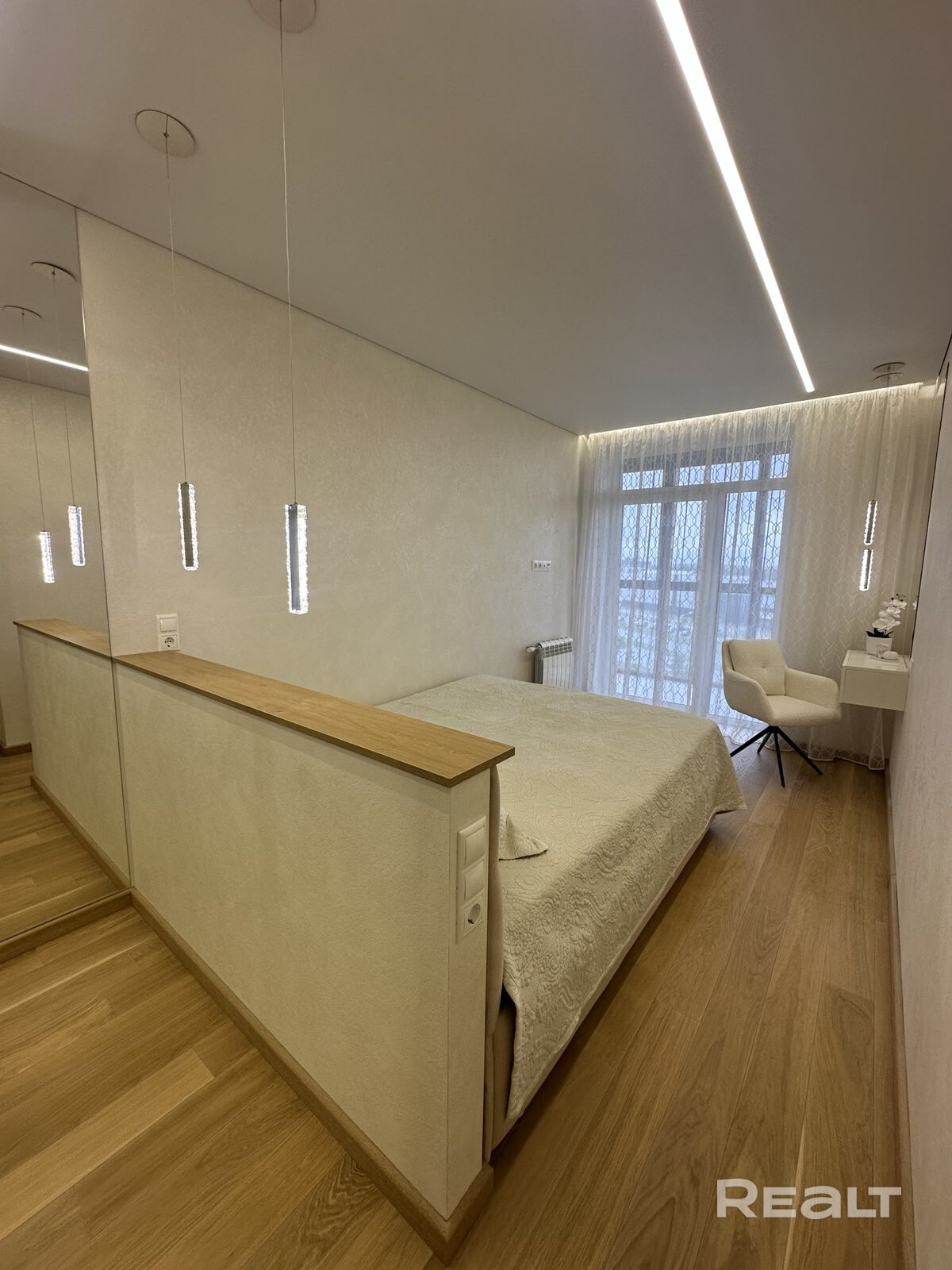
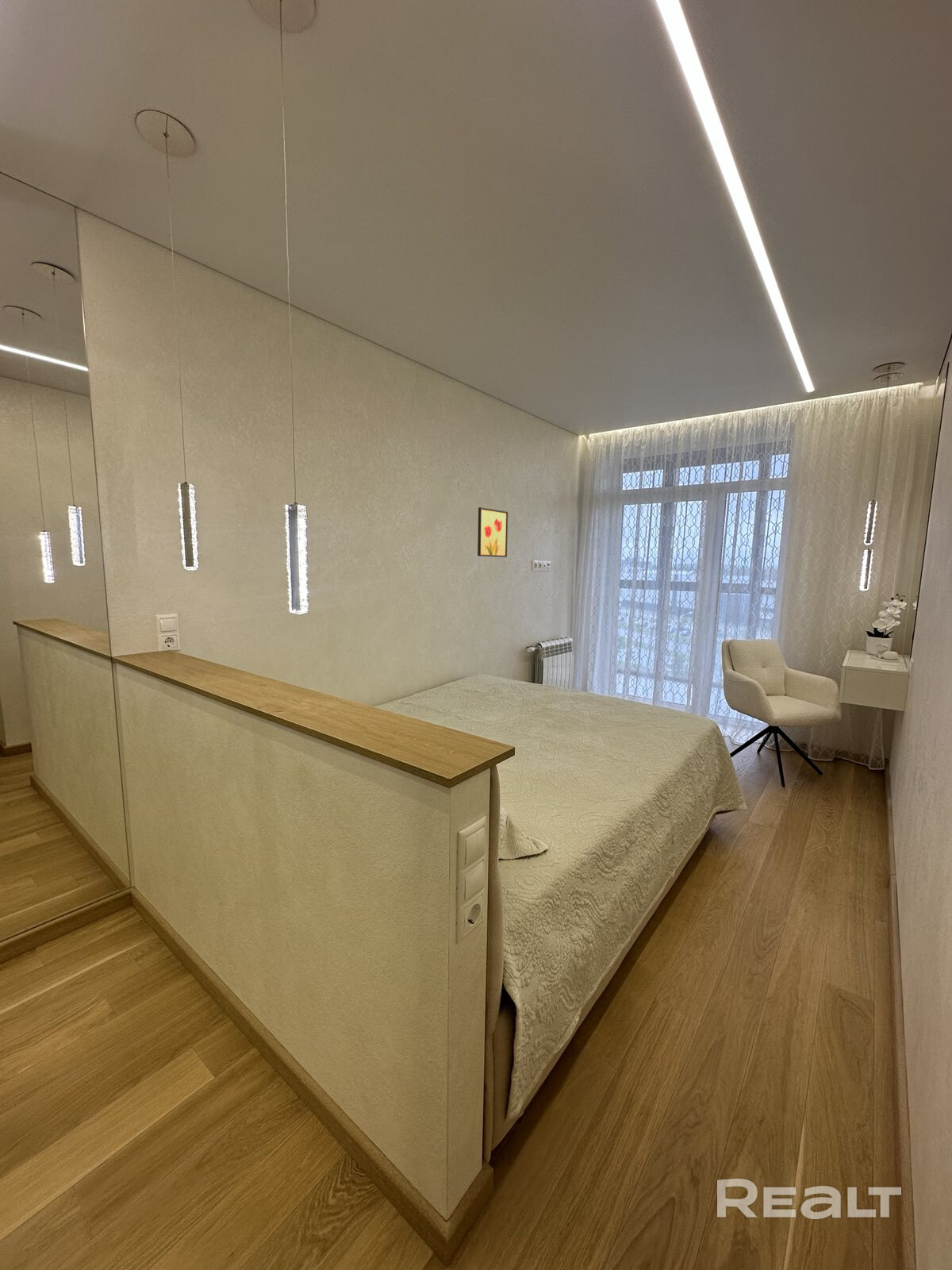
+ wall art (492, 533)
